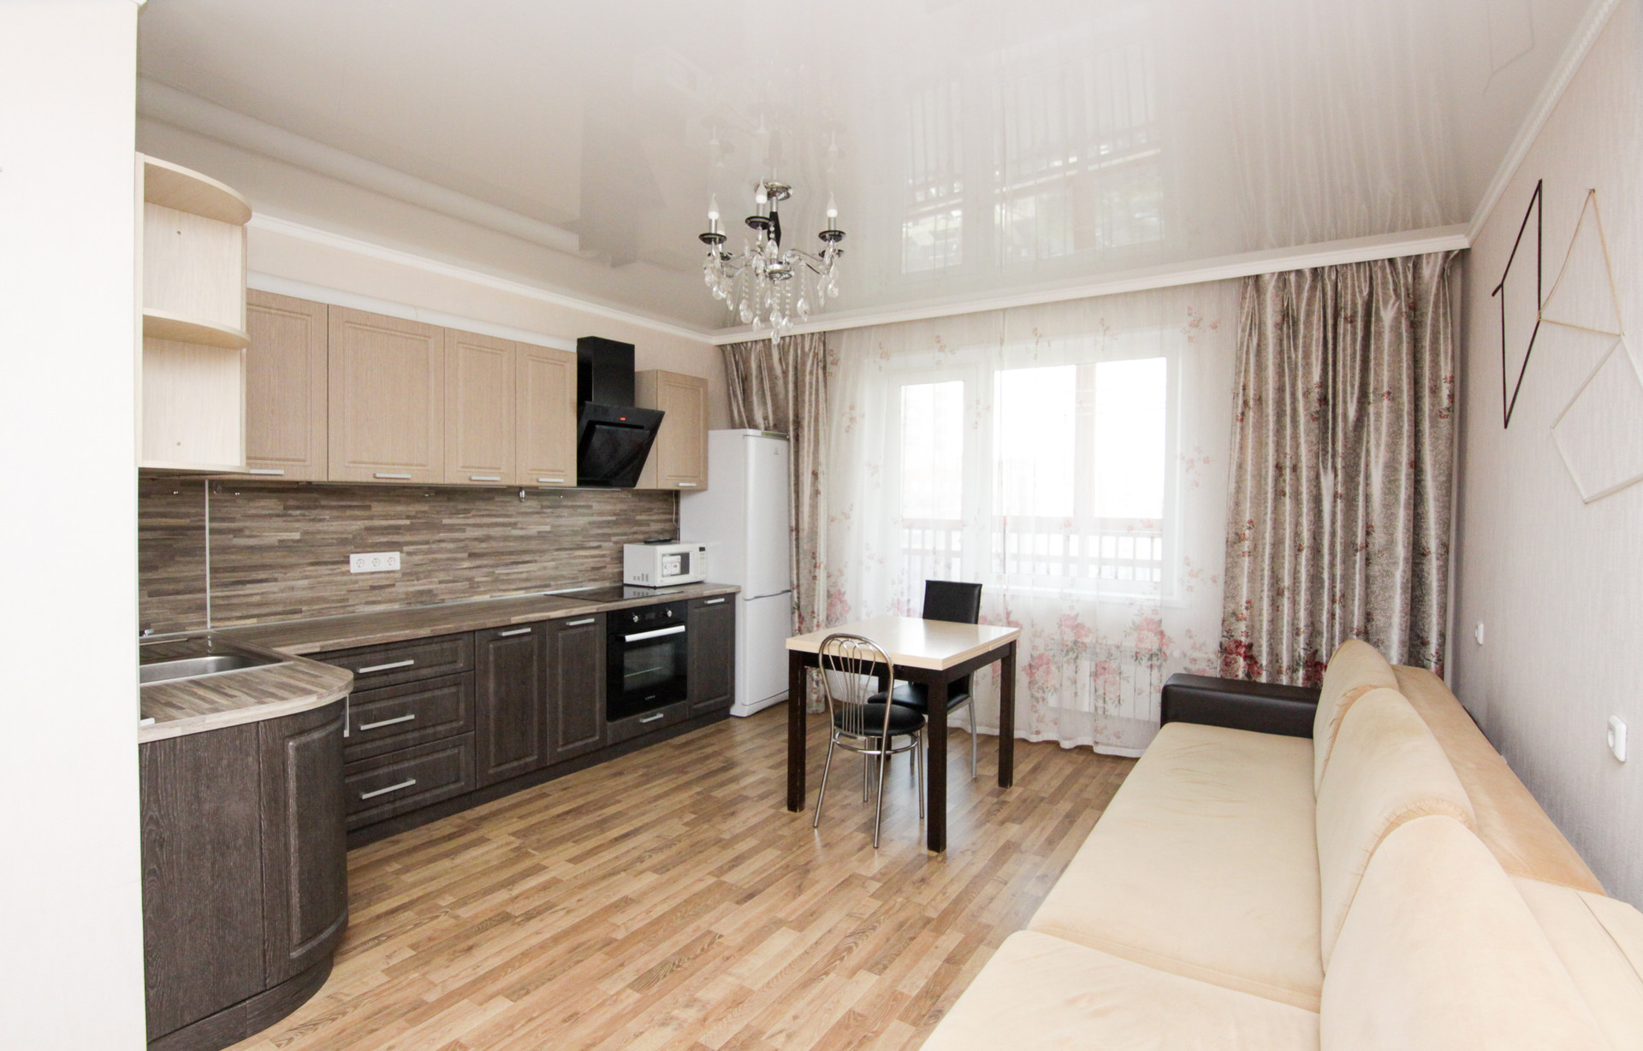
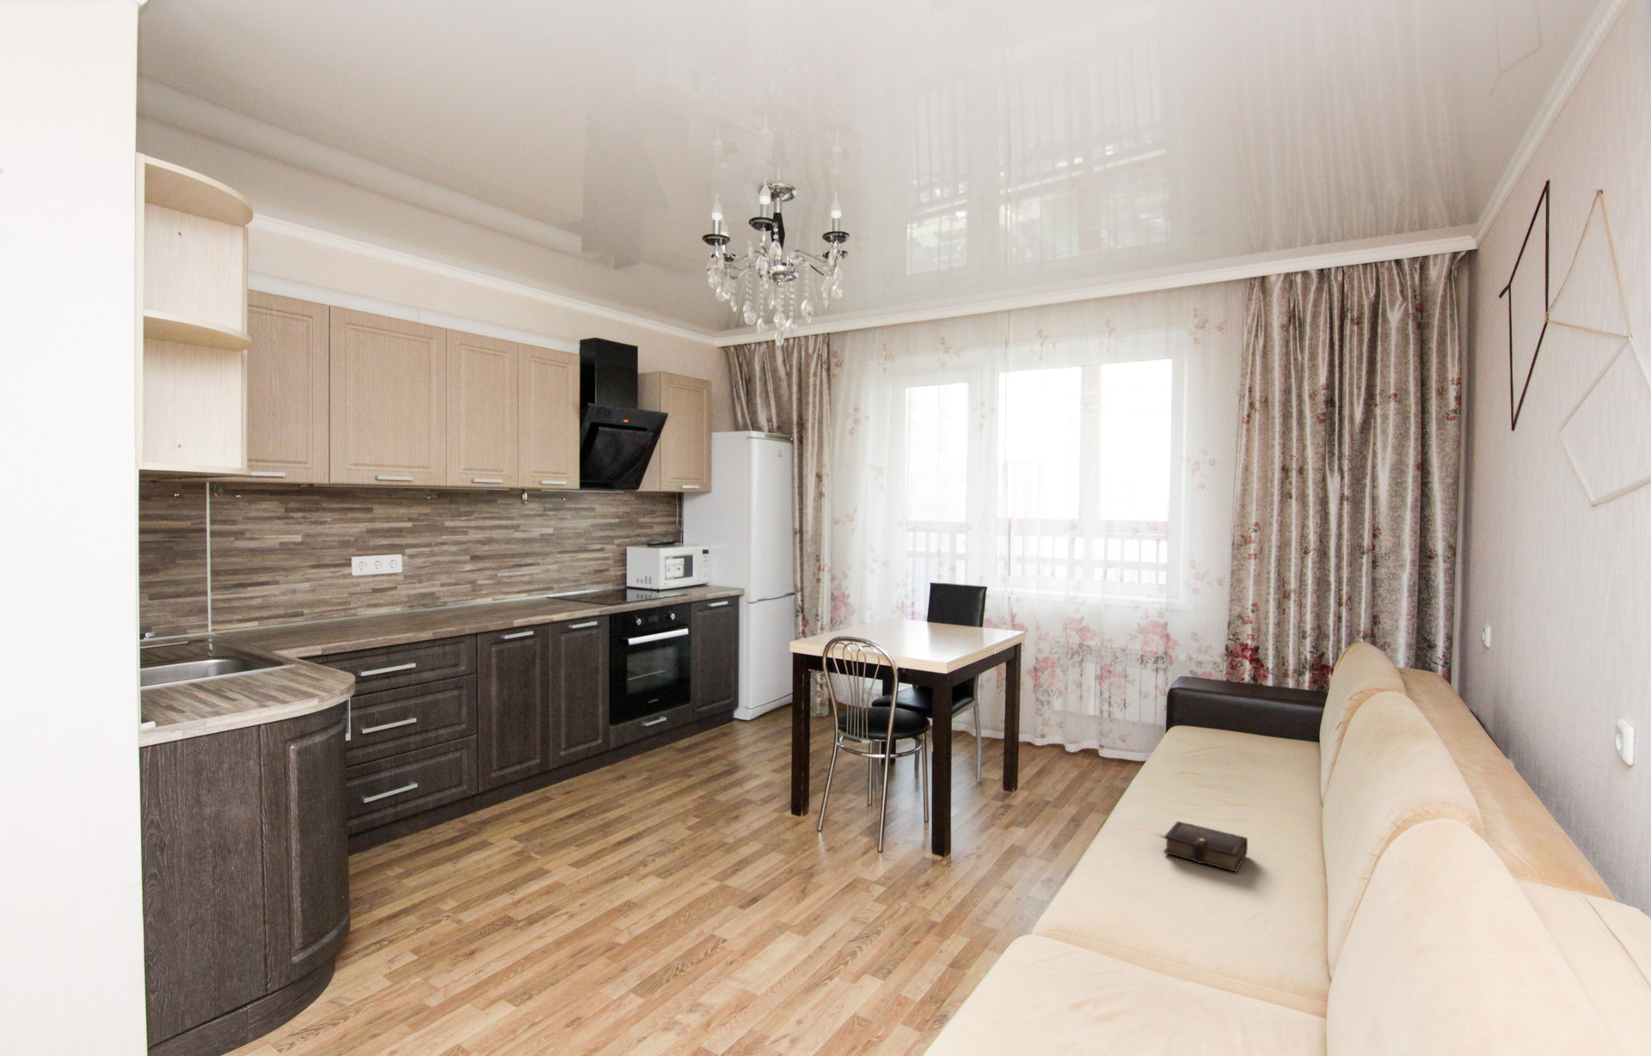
+ book (1193, 841)
